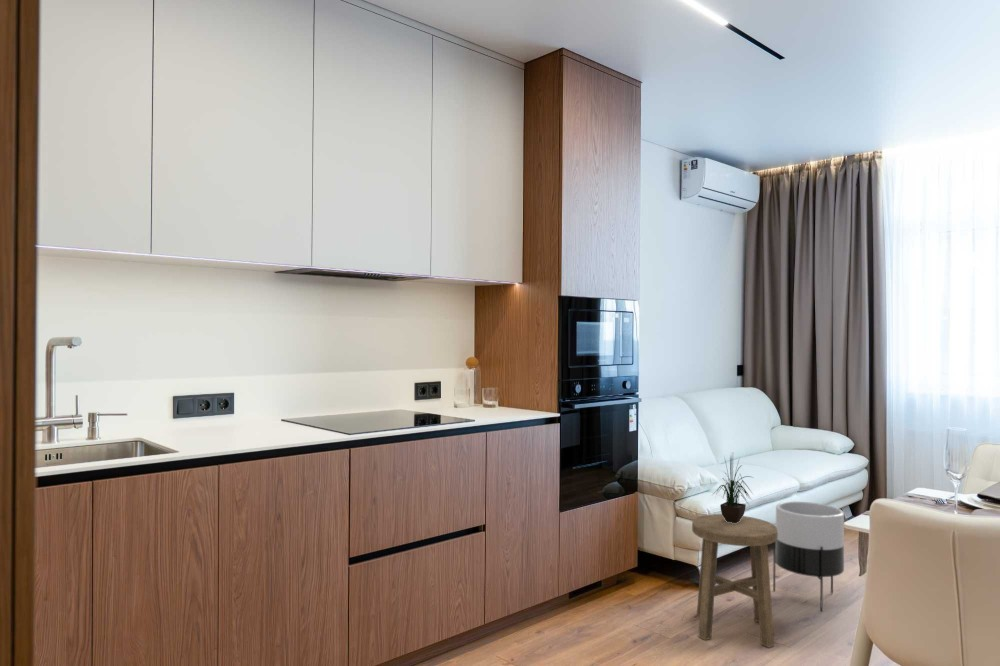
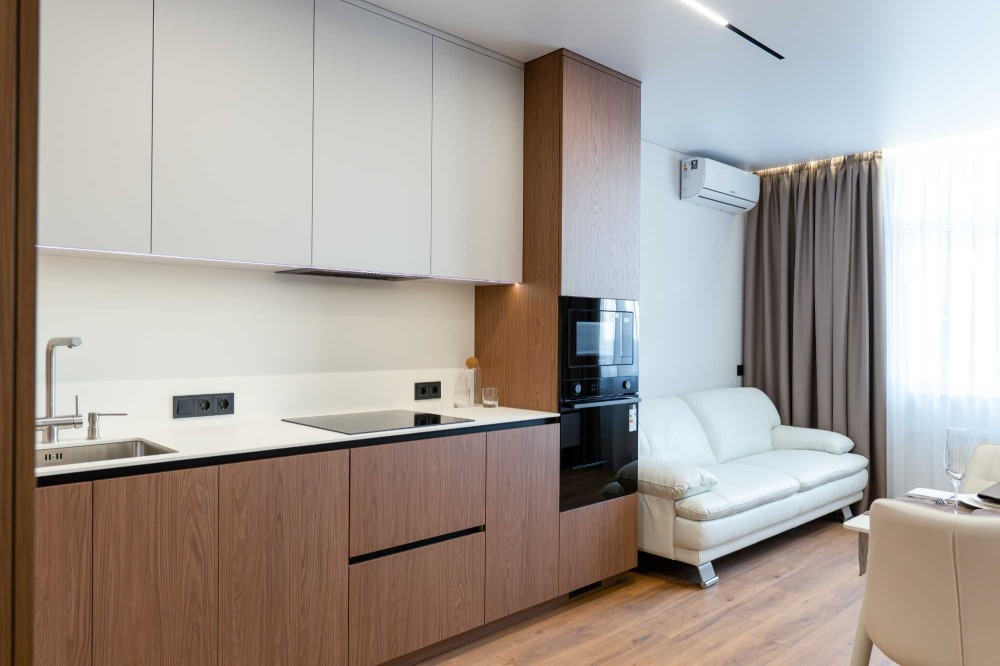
- stool (736, 580)
- potted plant (733, 481)
- planter (808, 552)
